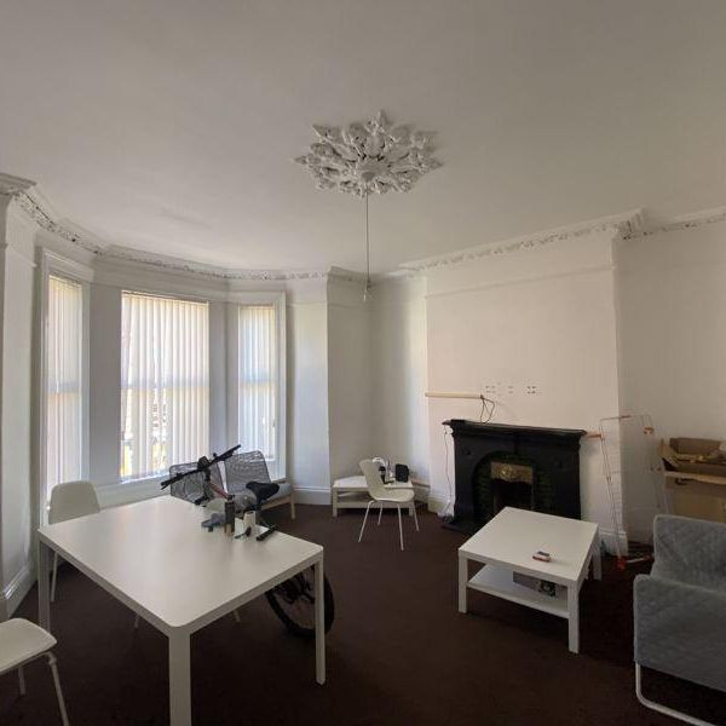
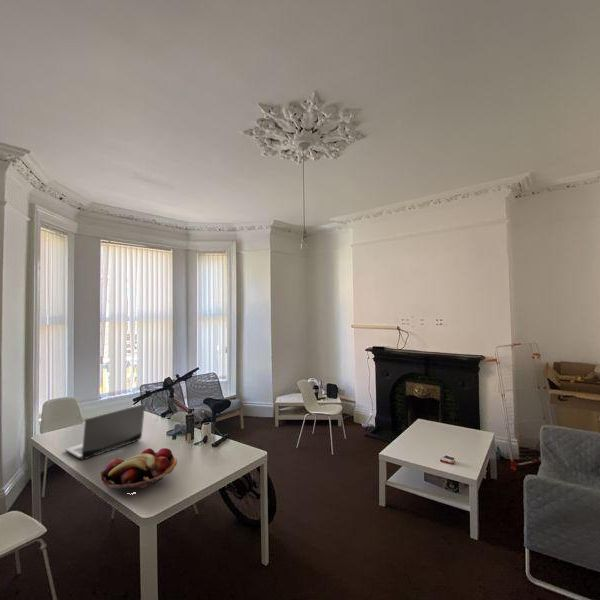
+ fruit basket (141, 467)
+ laptop computer (106, 426)
